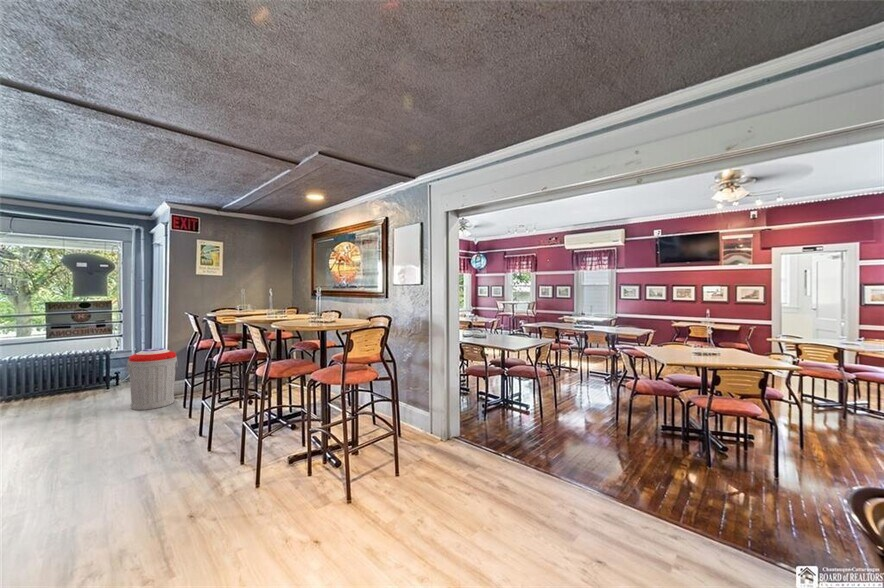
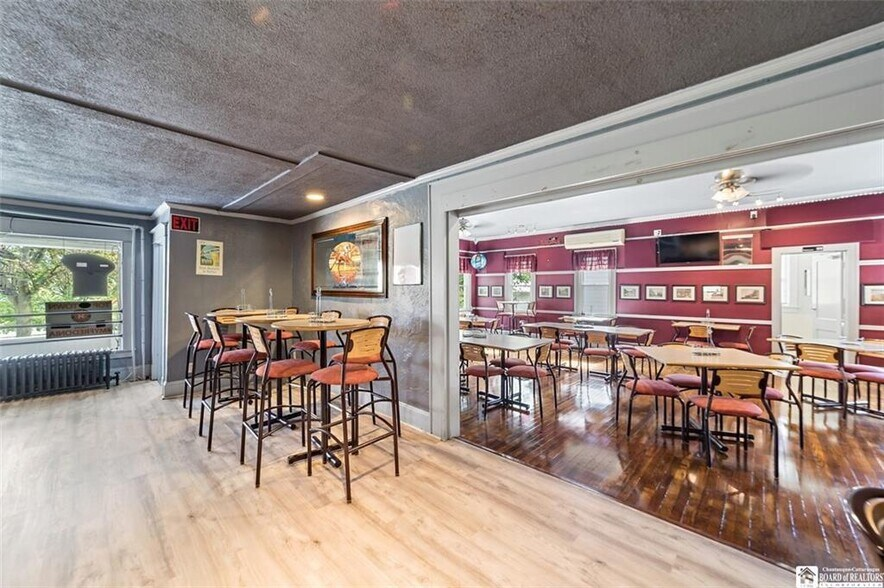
- trash can (153, 376)
